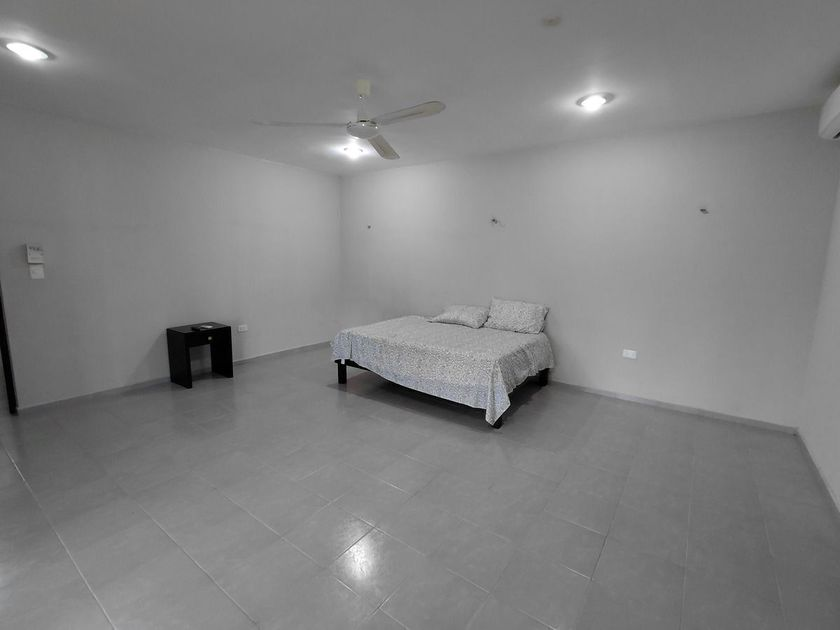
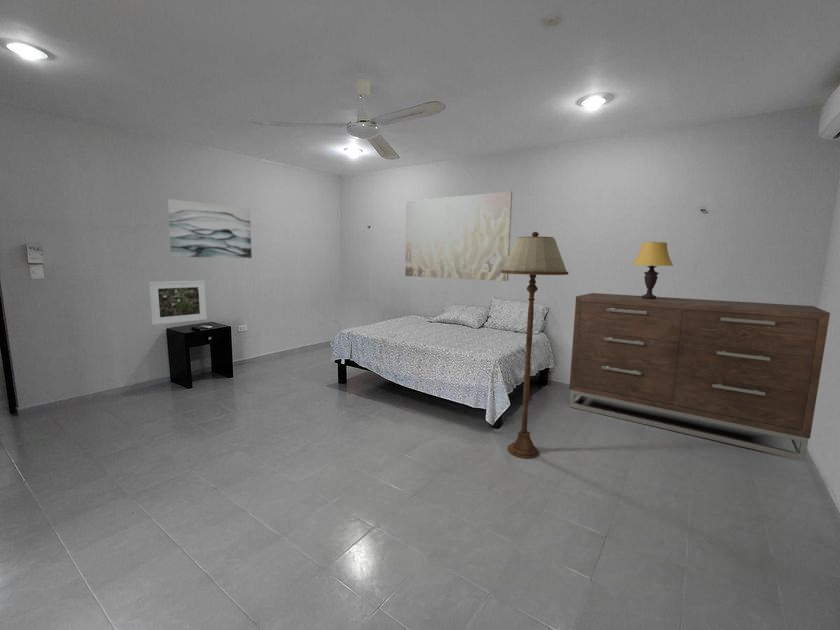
+ wall art (453, 238)
+ floor lamp (529, 345)
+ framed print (179, 301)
+ table lamp (651, 270)
+ wall art (213, 231)
+ dresser (678, 361)
